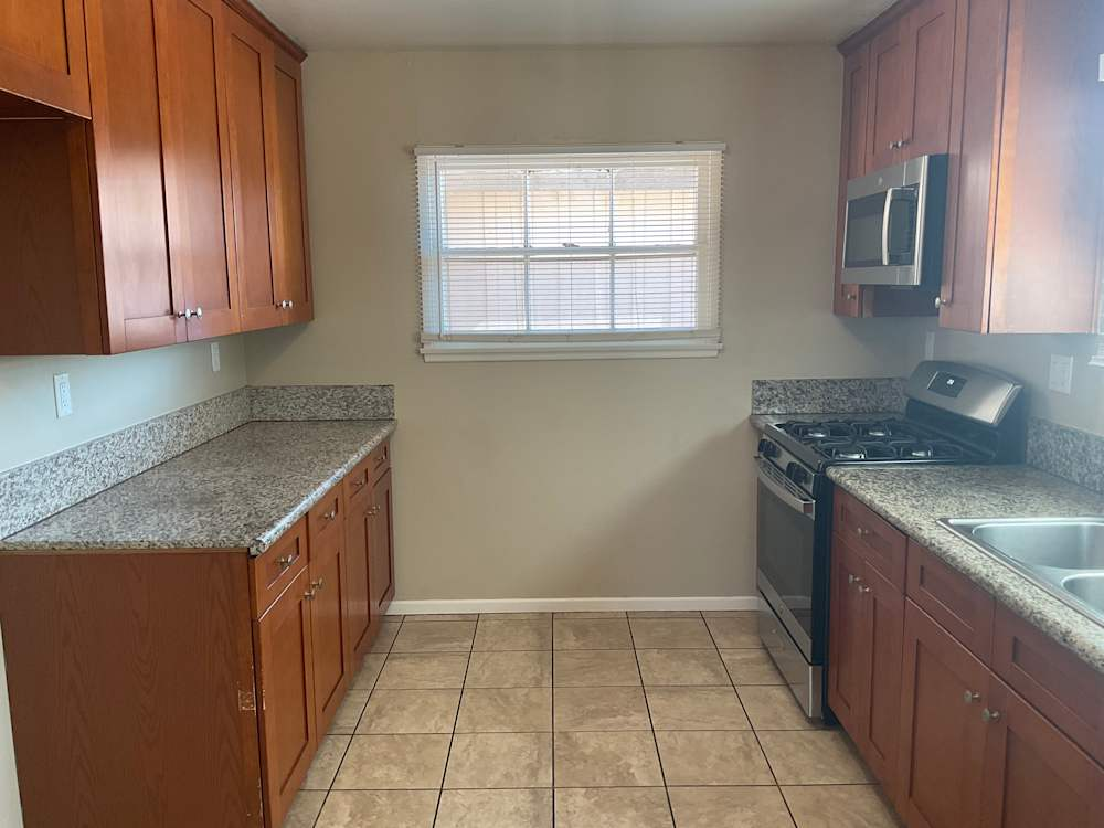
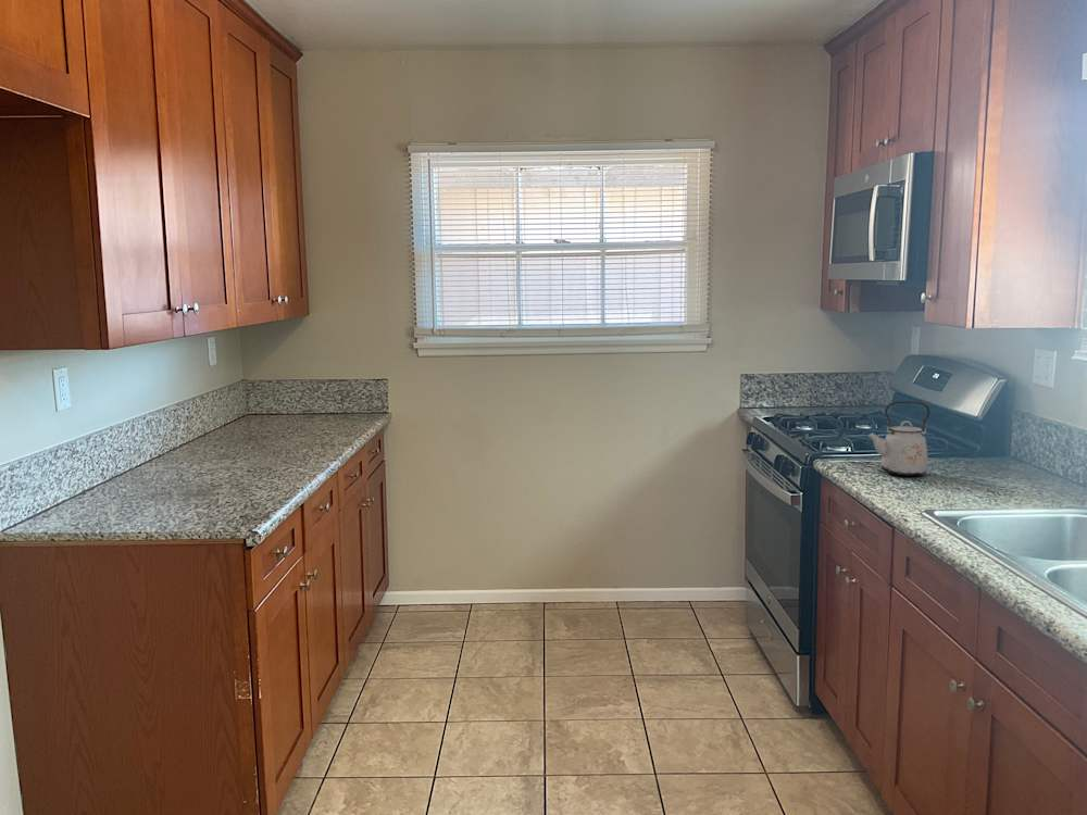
+ kettle (897, 437)
